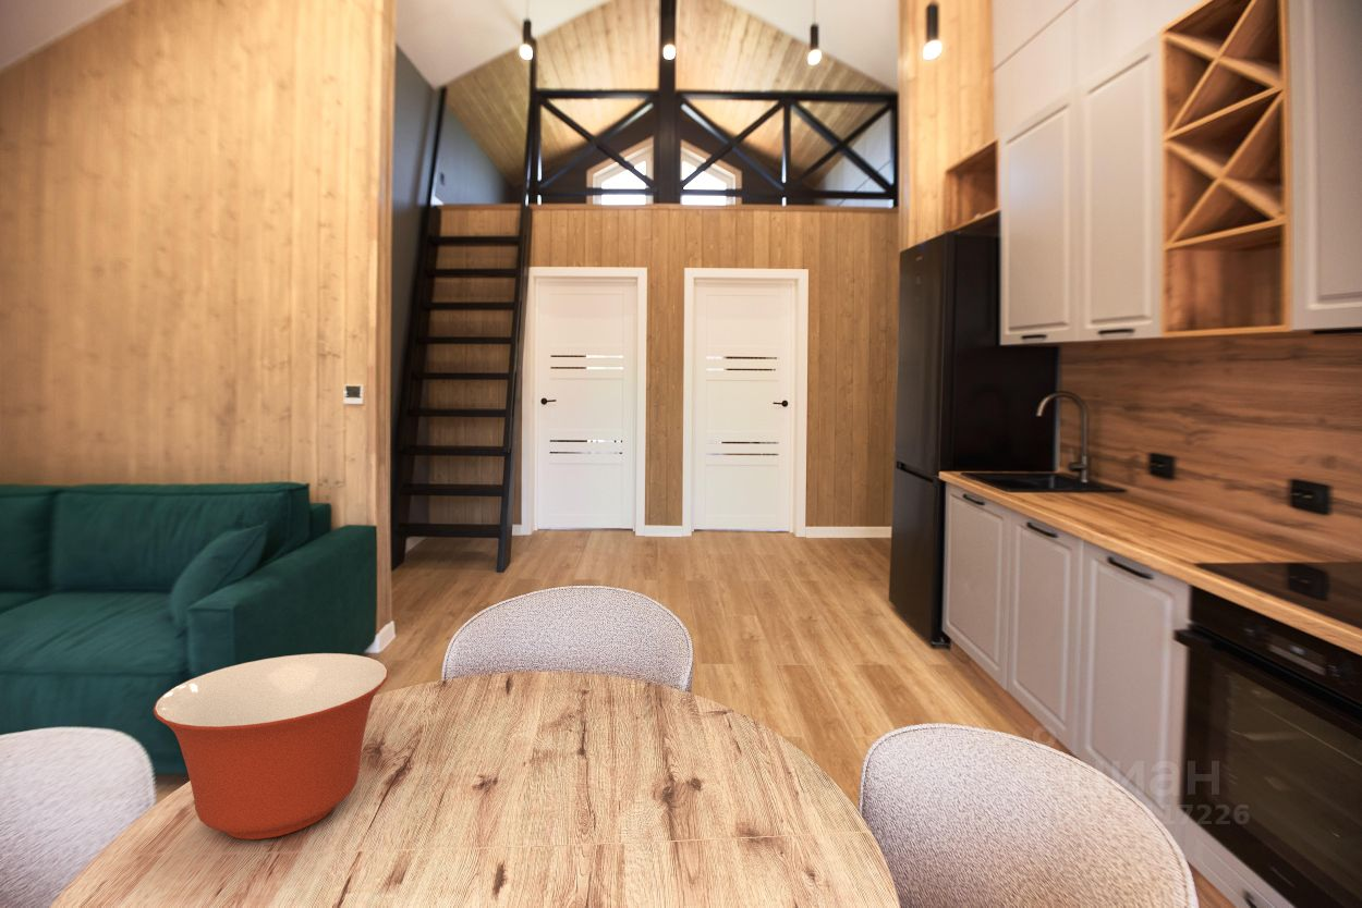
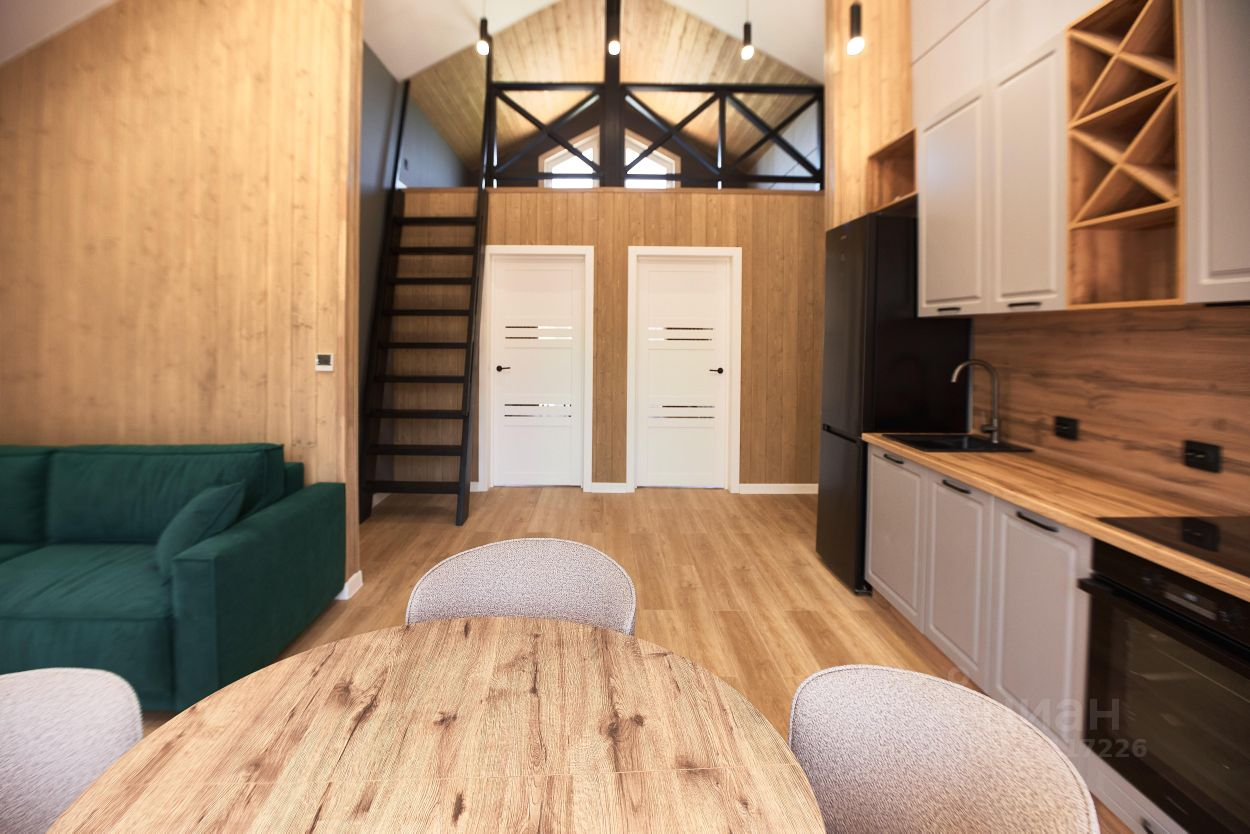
- mixing bowl (280, 747)
